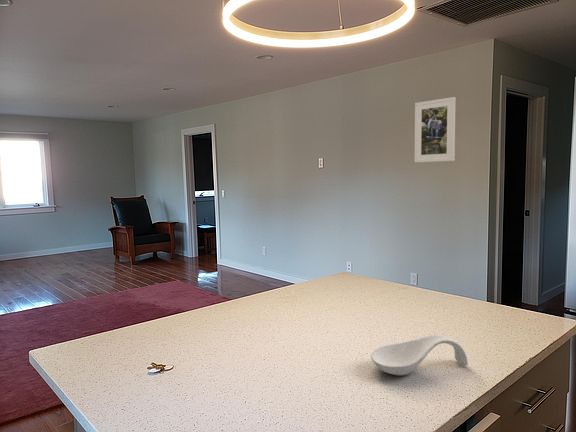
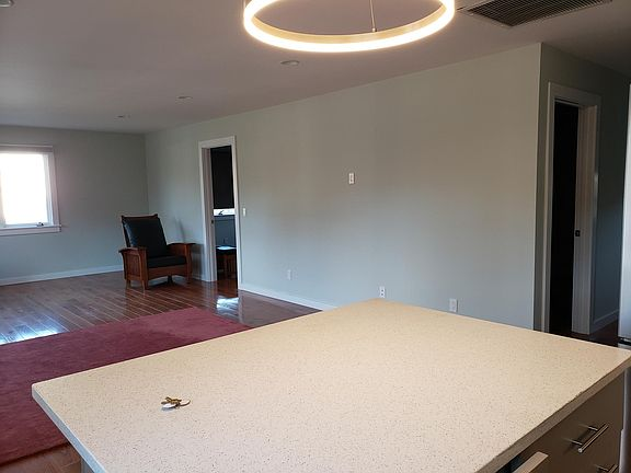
- spoon rest (418, 353)
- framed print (434, 131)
